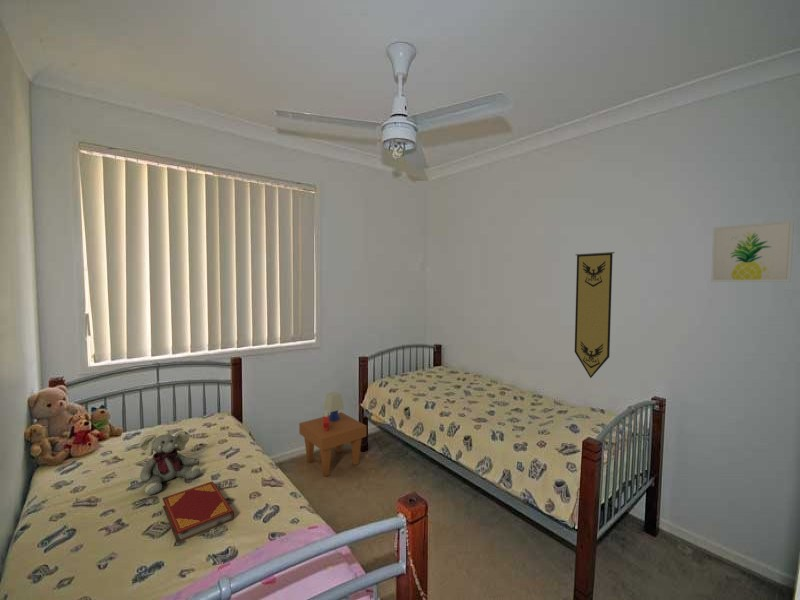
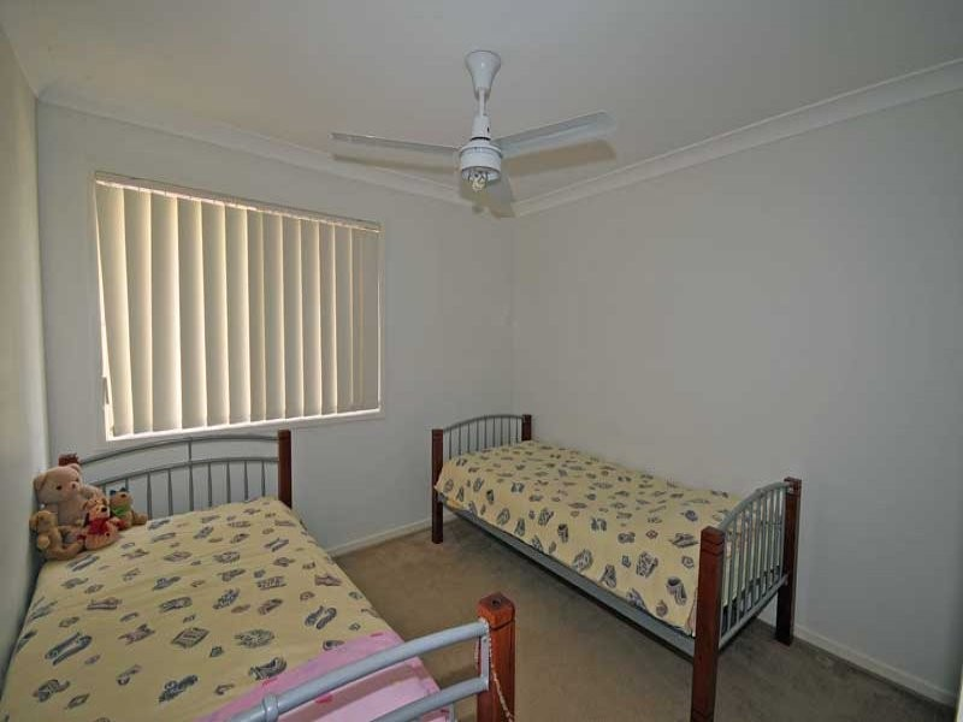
- plush elephant (166, 455)
- side table (332, 430)
- pennant (592, 316)
- wall art (749, 252)
- hardback book (197, 508)
